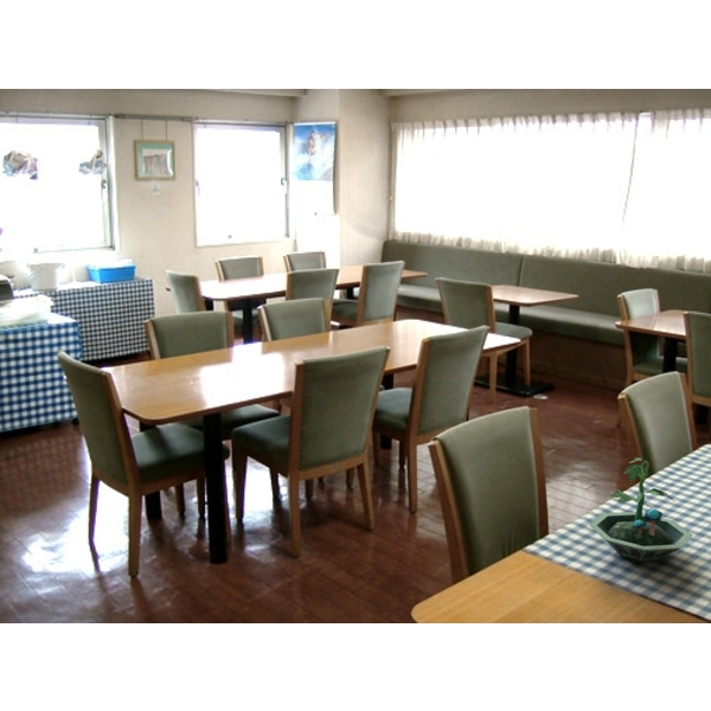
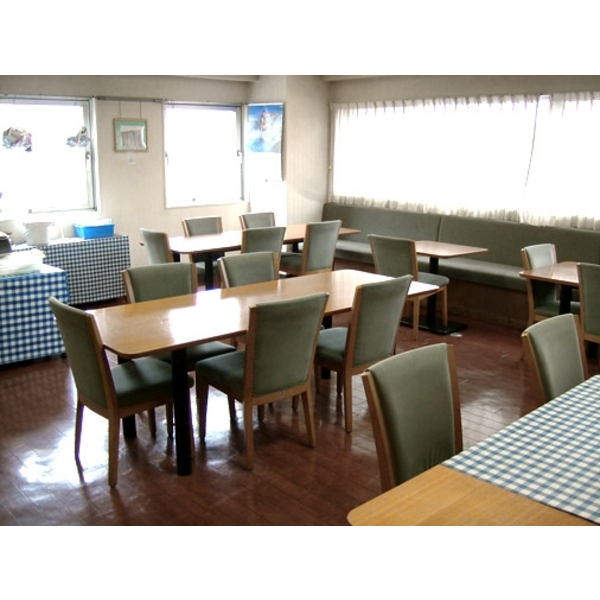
- terrarium (643, 479)
